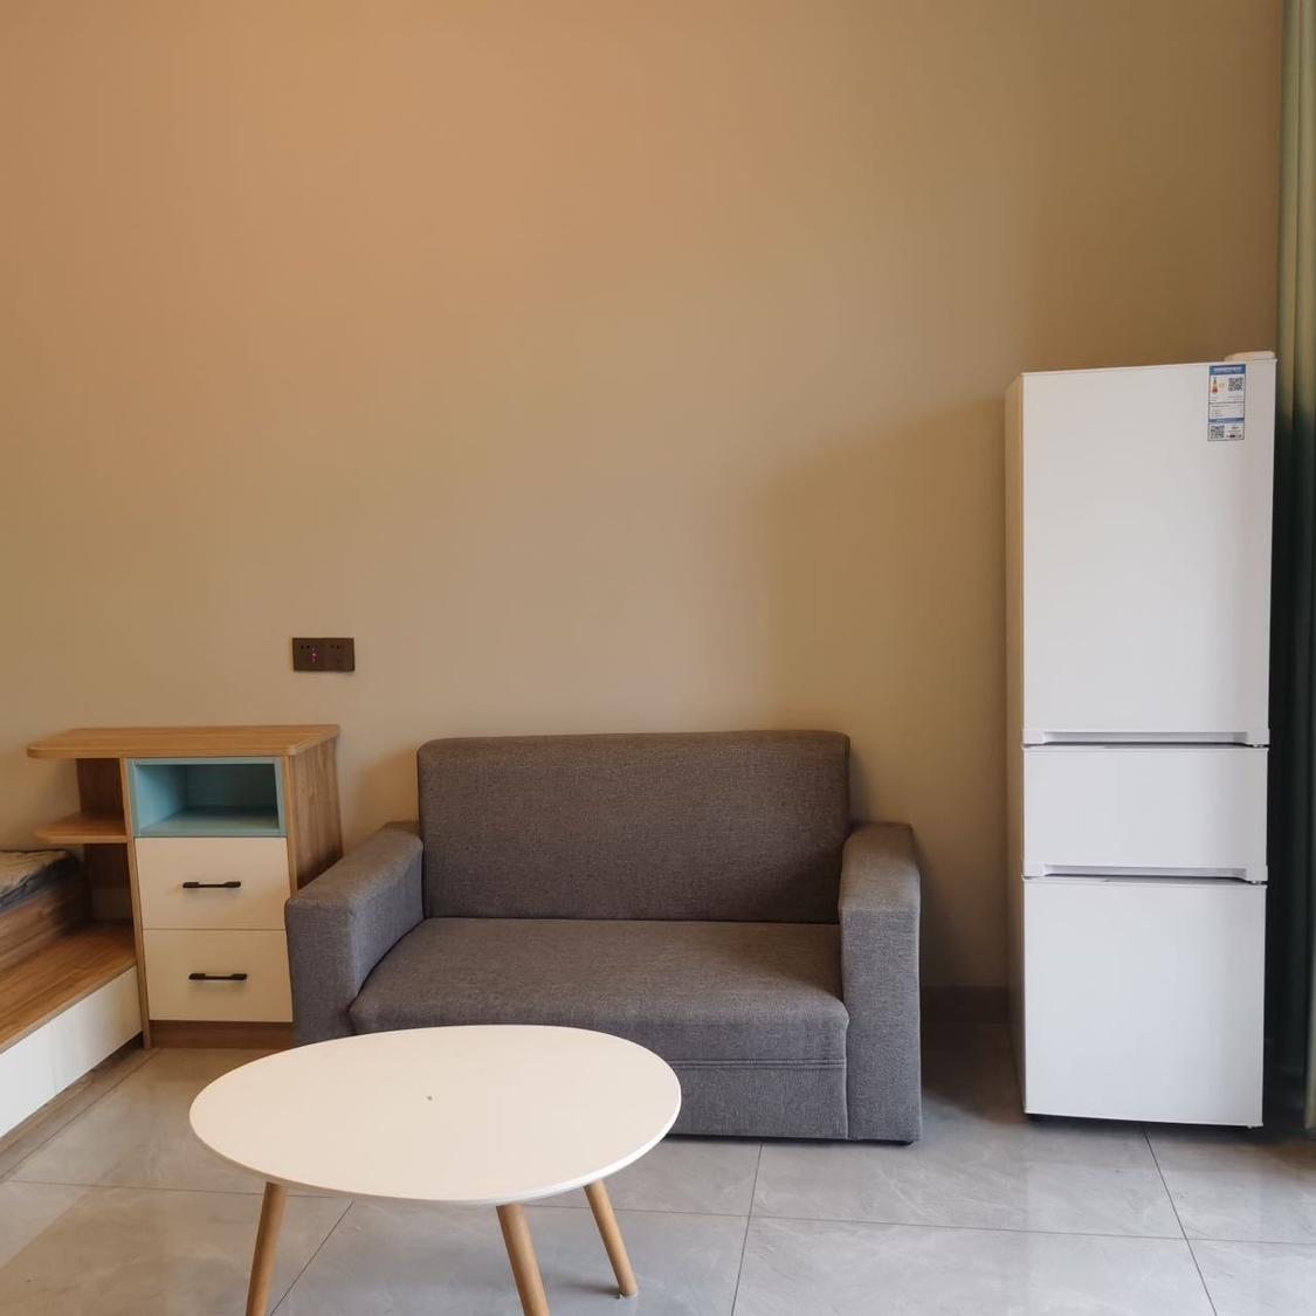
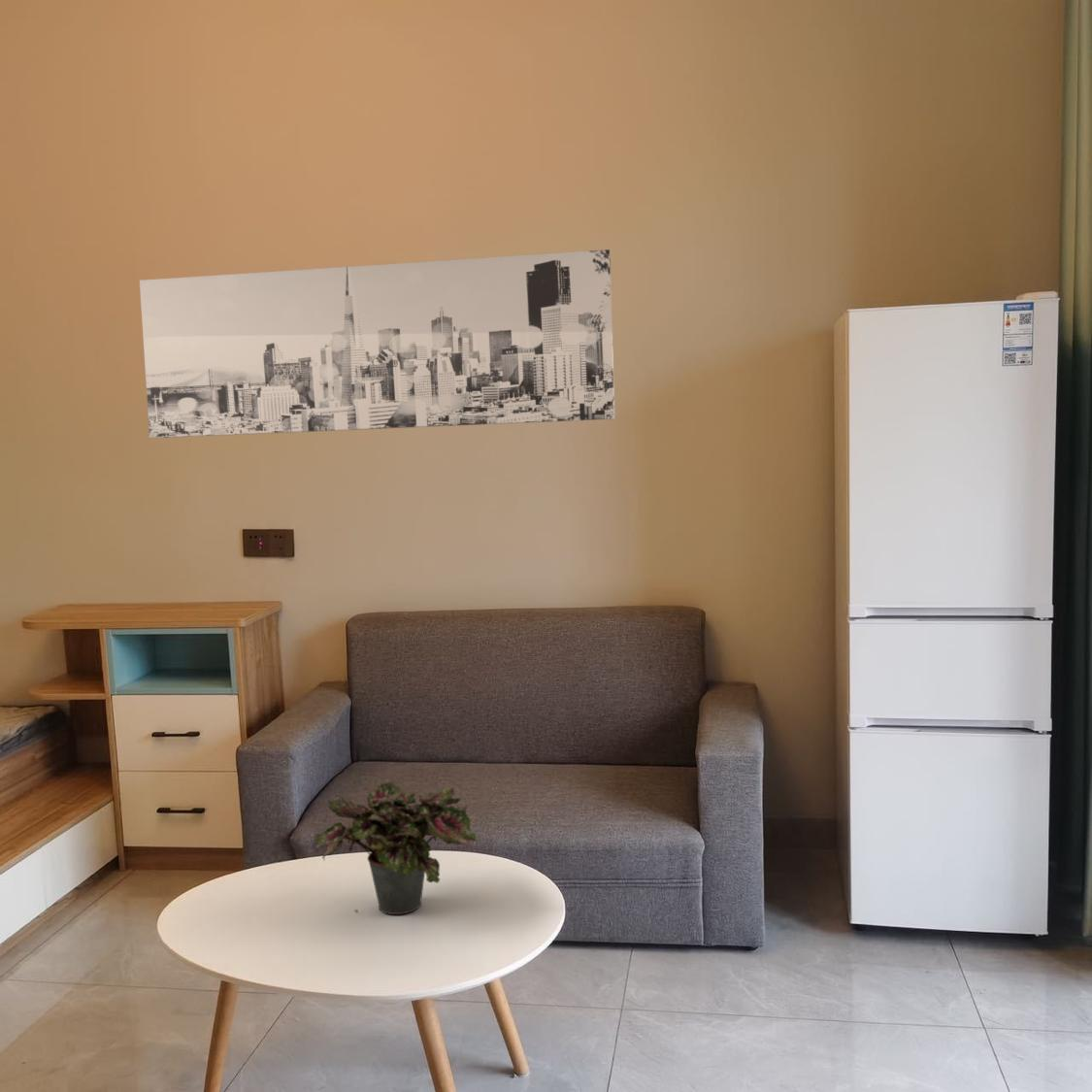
+ potted plant (399, 849)
+ wall art (372, 347)
